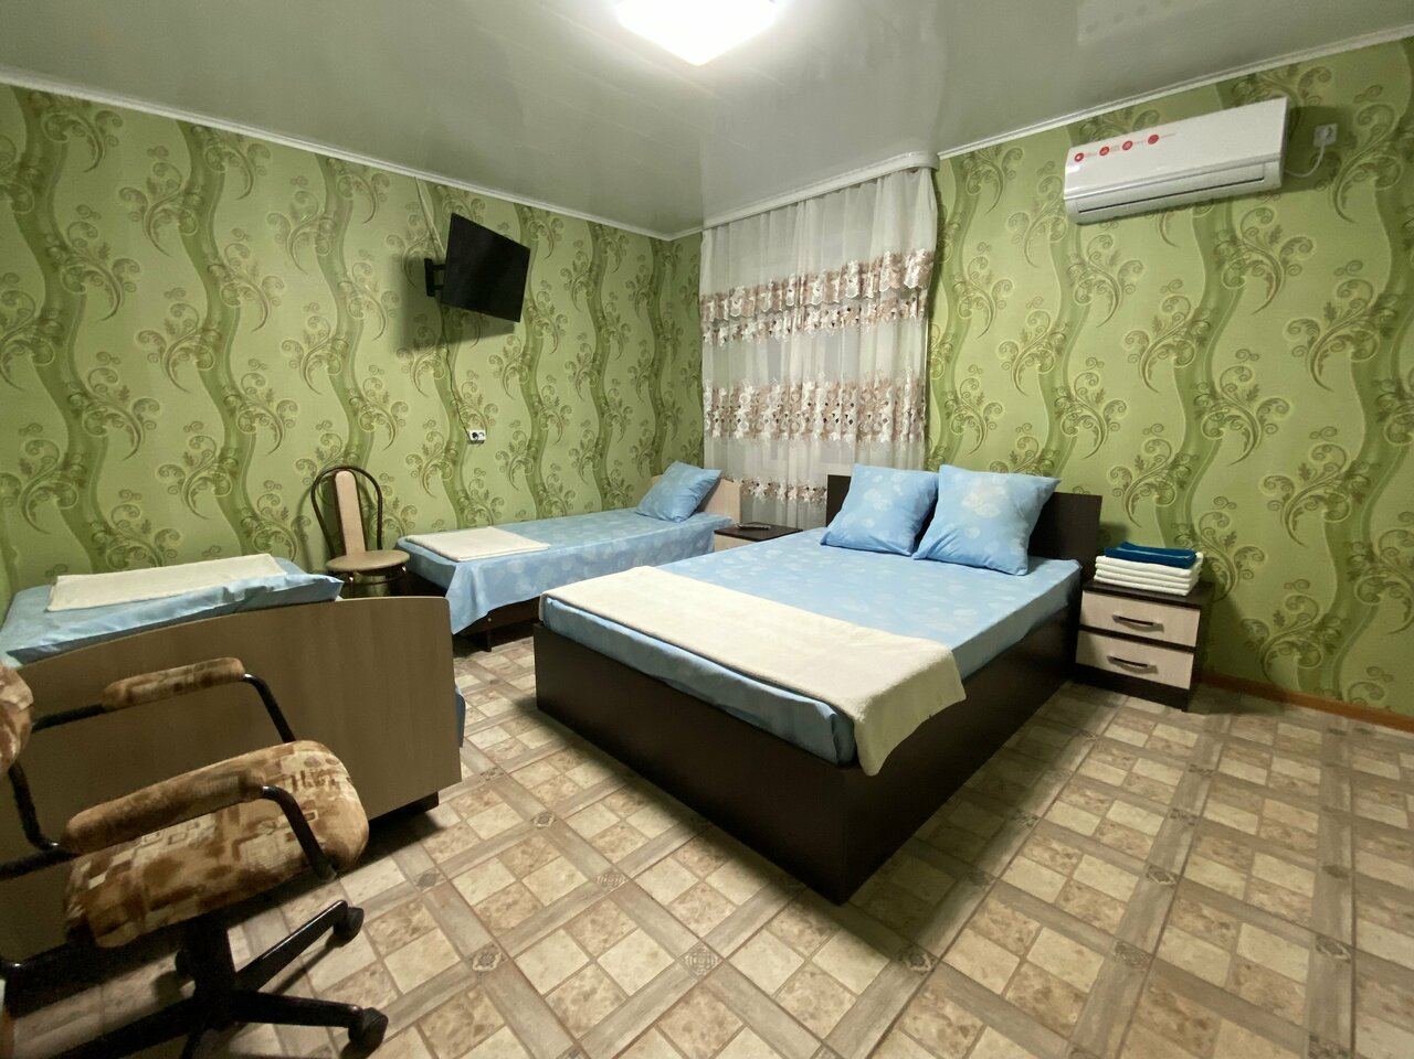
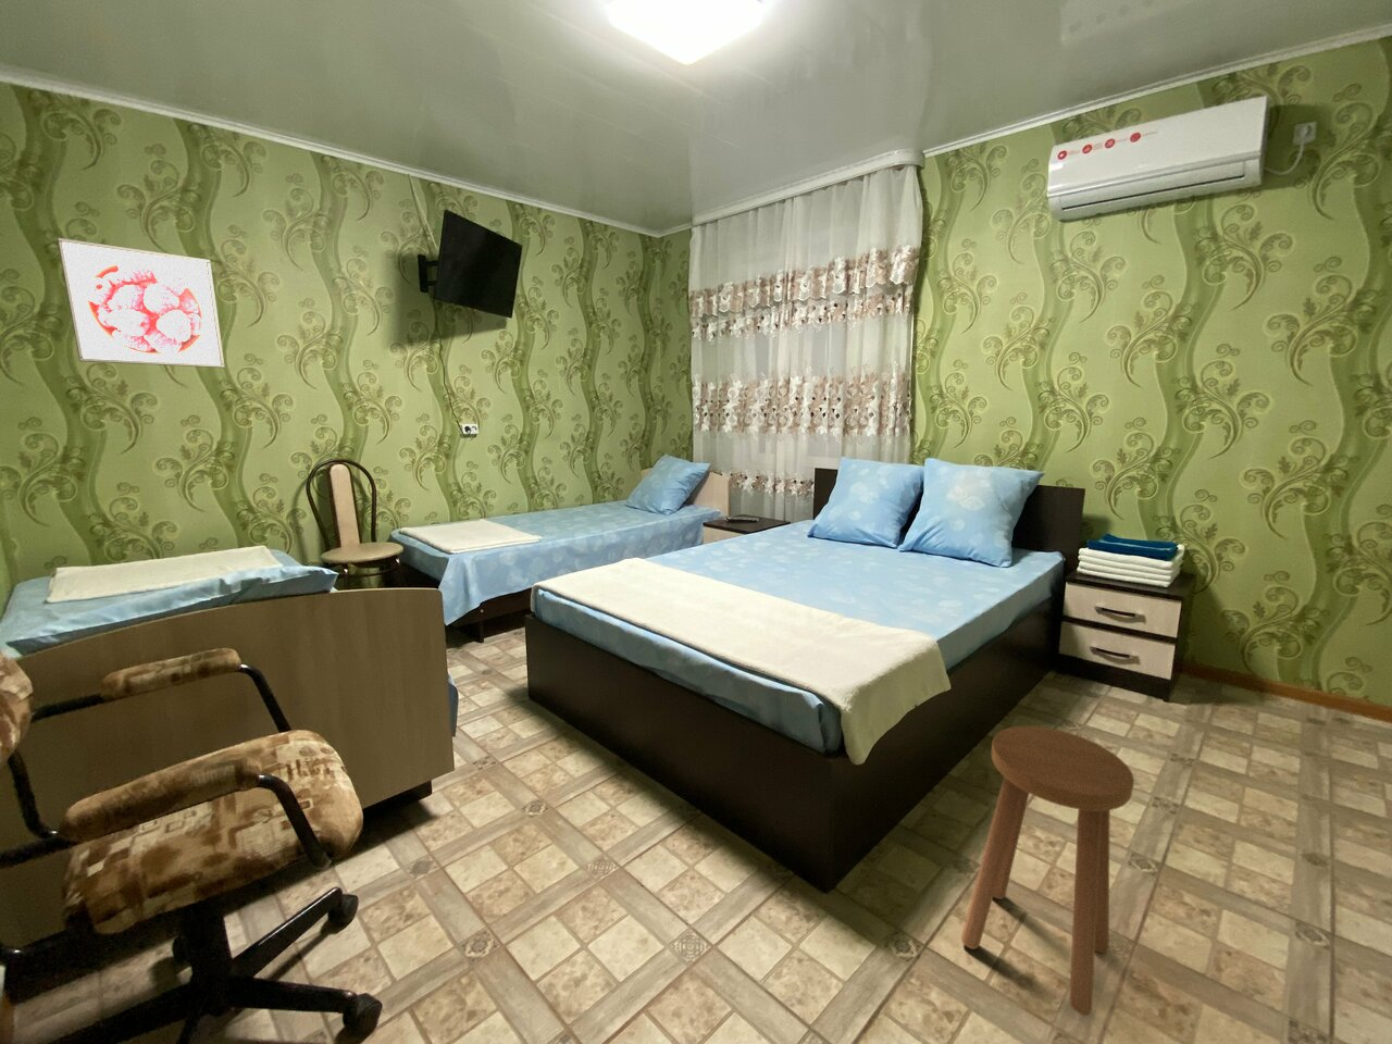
+ stool (1075, 855)
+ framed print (147, 308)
